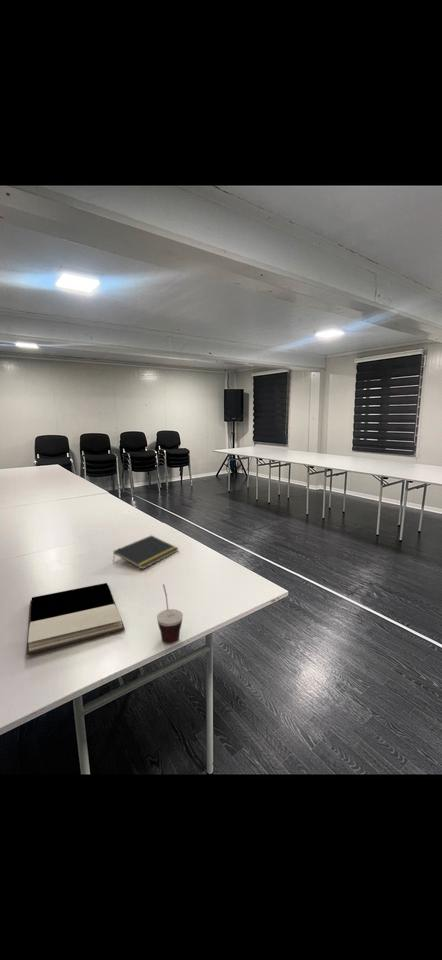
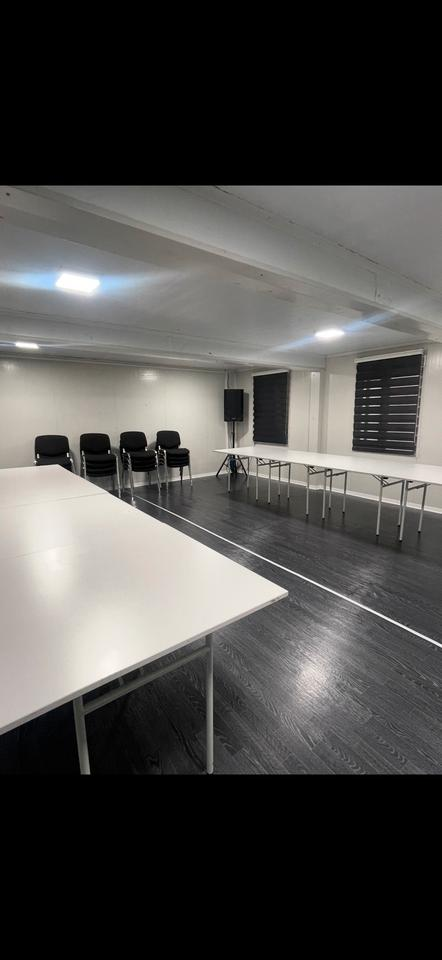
- cup (168, 613)
- notepad (147, 550)
- book (74, 611)
